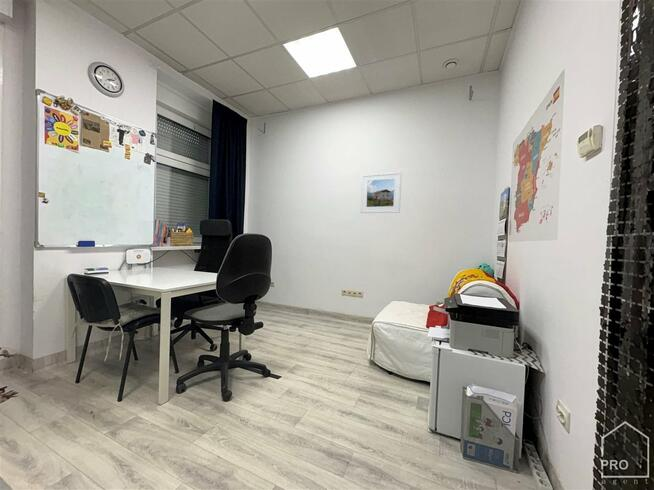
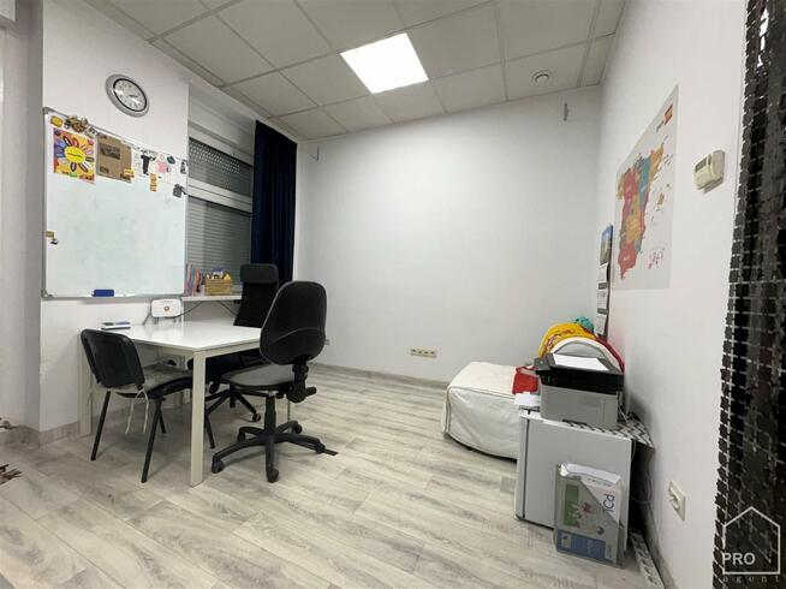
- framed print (380, 193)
